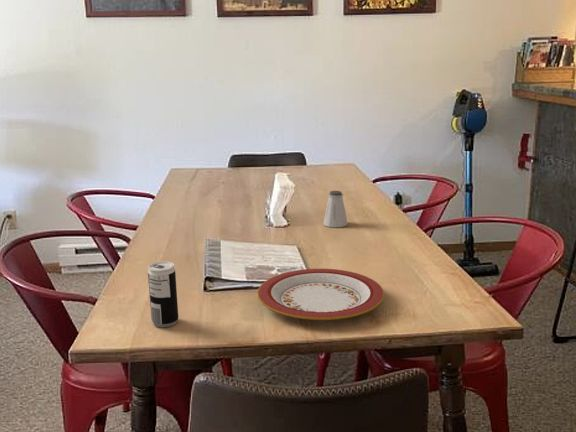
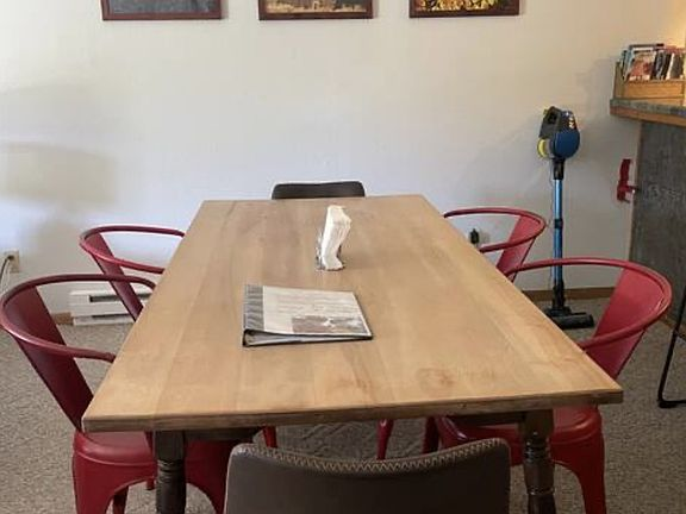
- plate (320, 295)
- beverage can (163, 294)
- saltshaker (335, 208)
